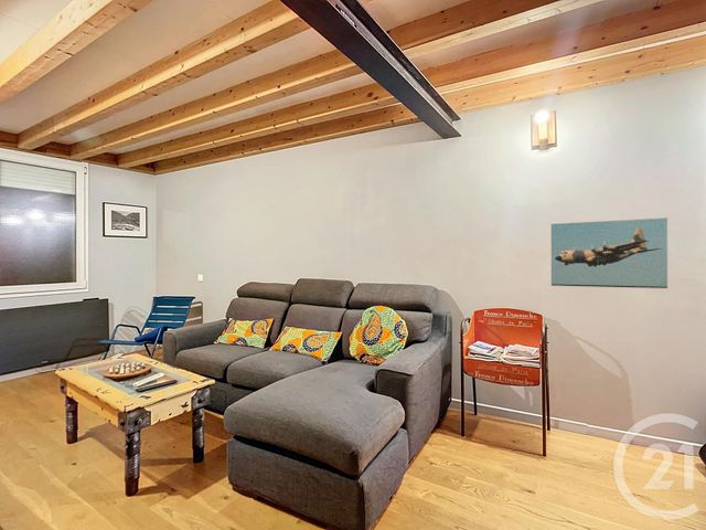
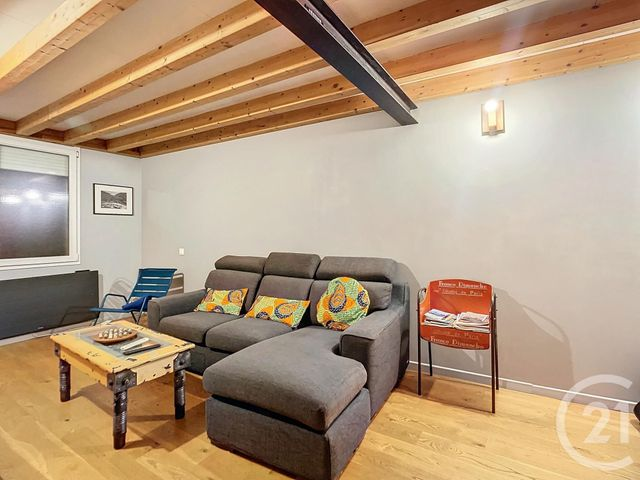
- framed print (605, 254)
